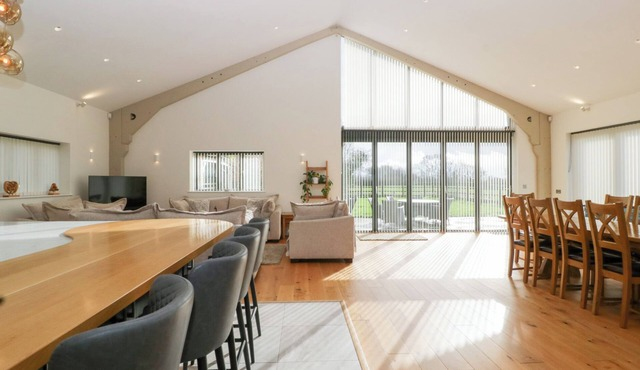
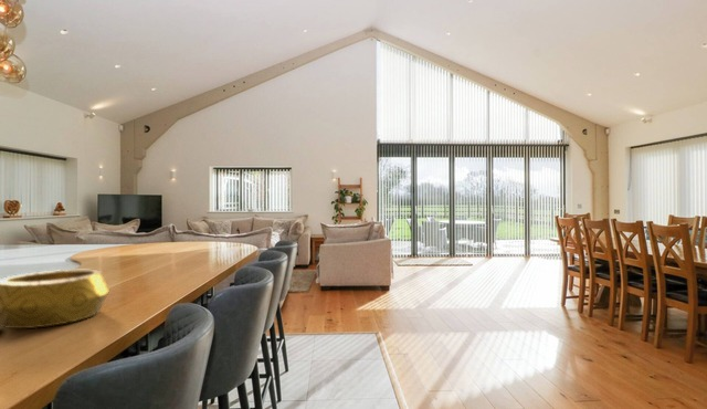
+ decorative bowl (52, 295)
